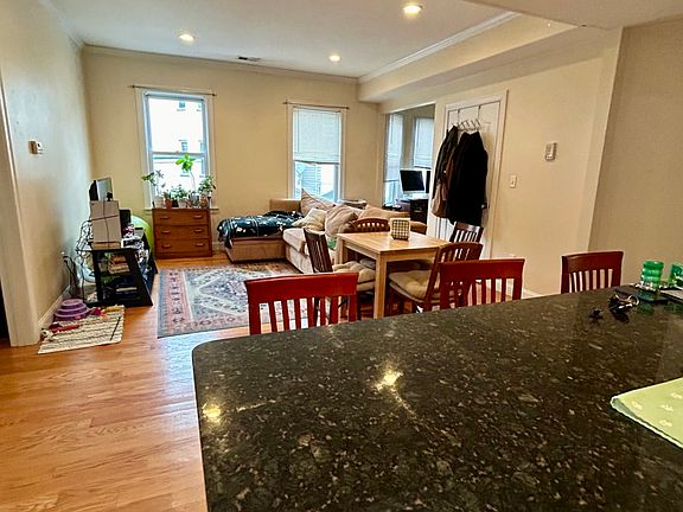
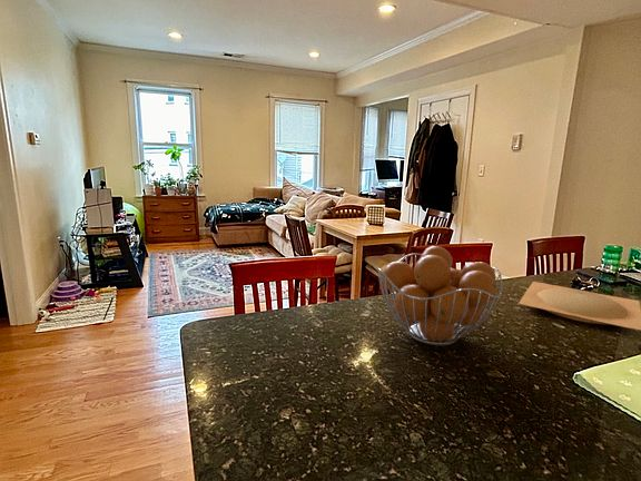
+ plate (580, 300)
+ fruit basket (436, 293)
